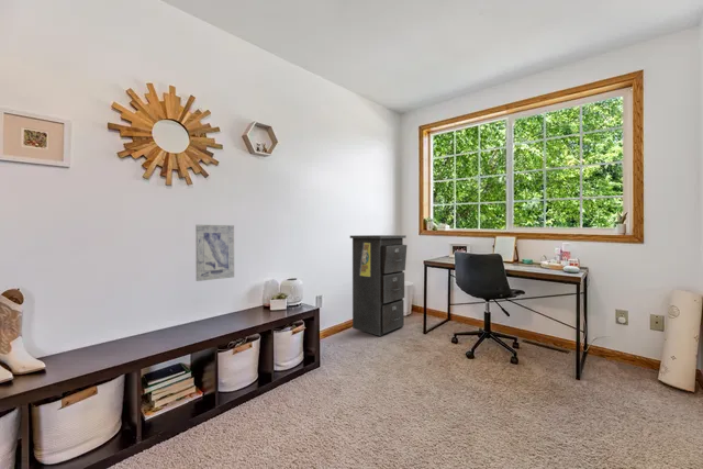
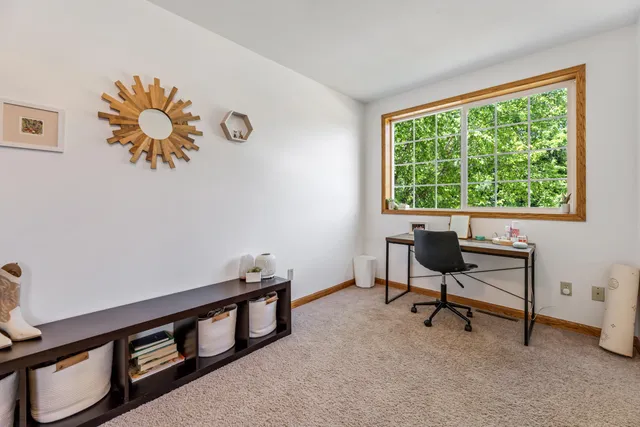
- filing cabinet (380, 281)
- wall art (215, 252)
